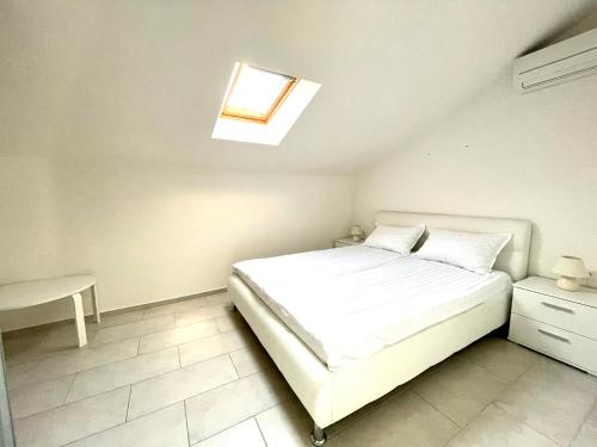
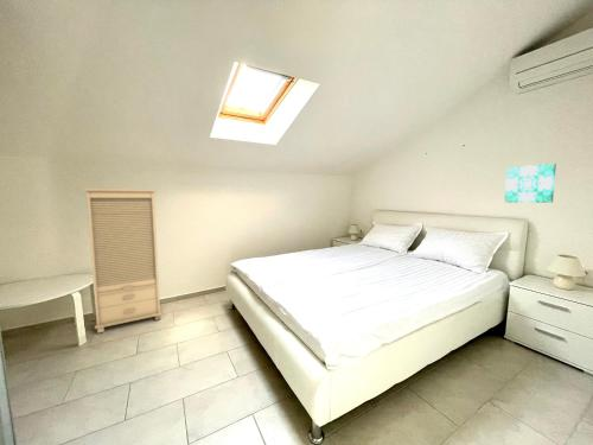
+ cabinet (127, 254)
+ wall art (528, 184)
